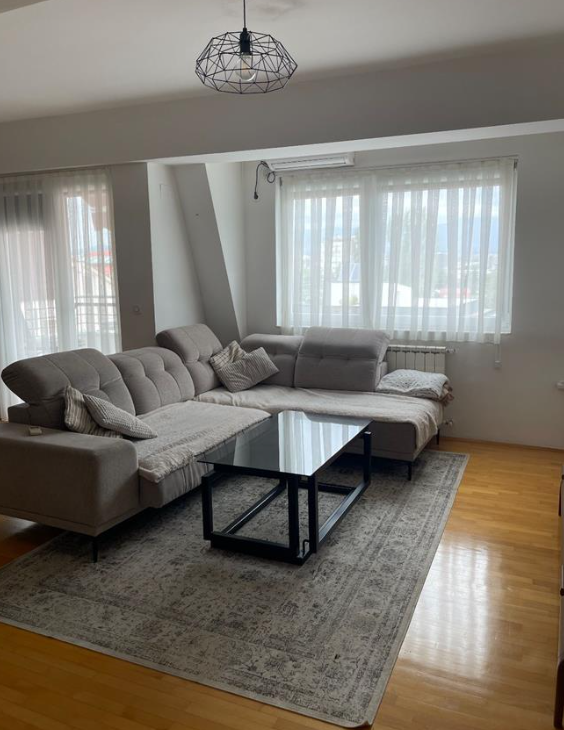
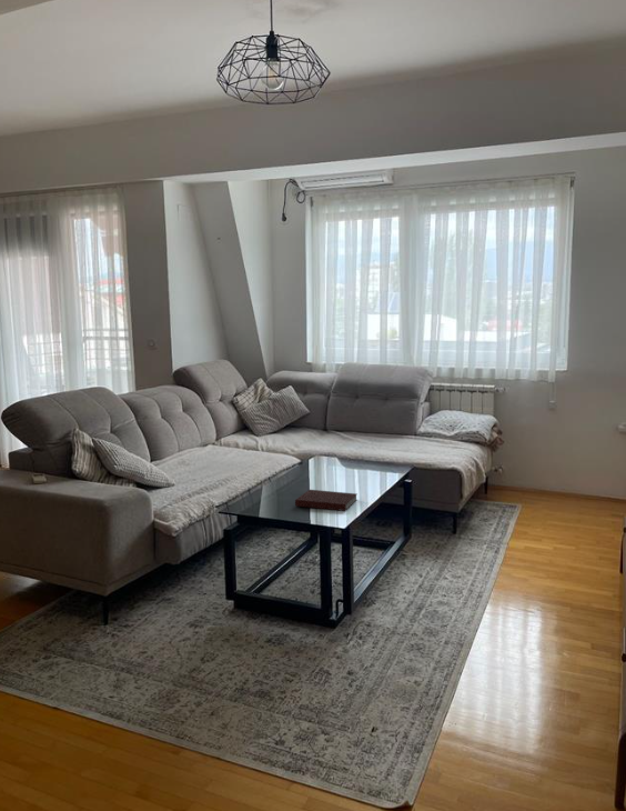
+ notebook (326, 499)
